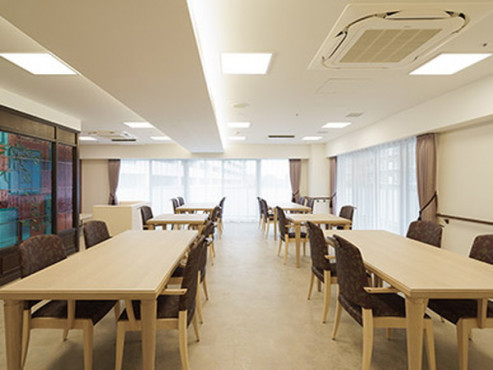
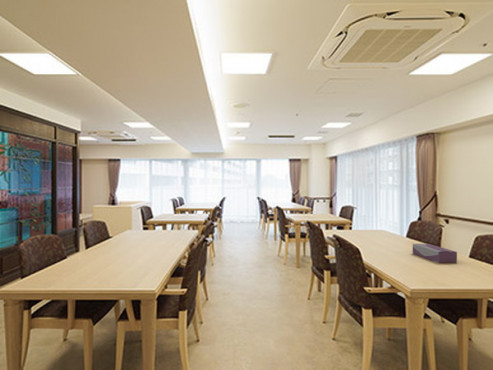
+ tissue box (433, 252)
